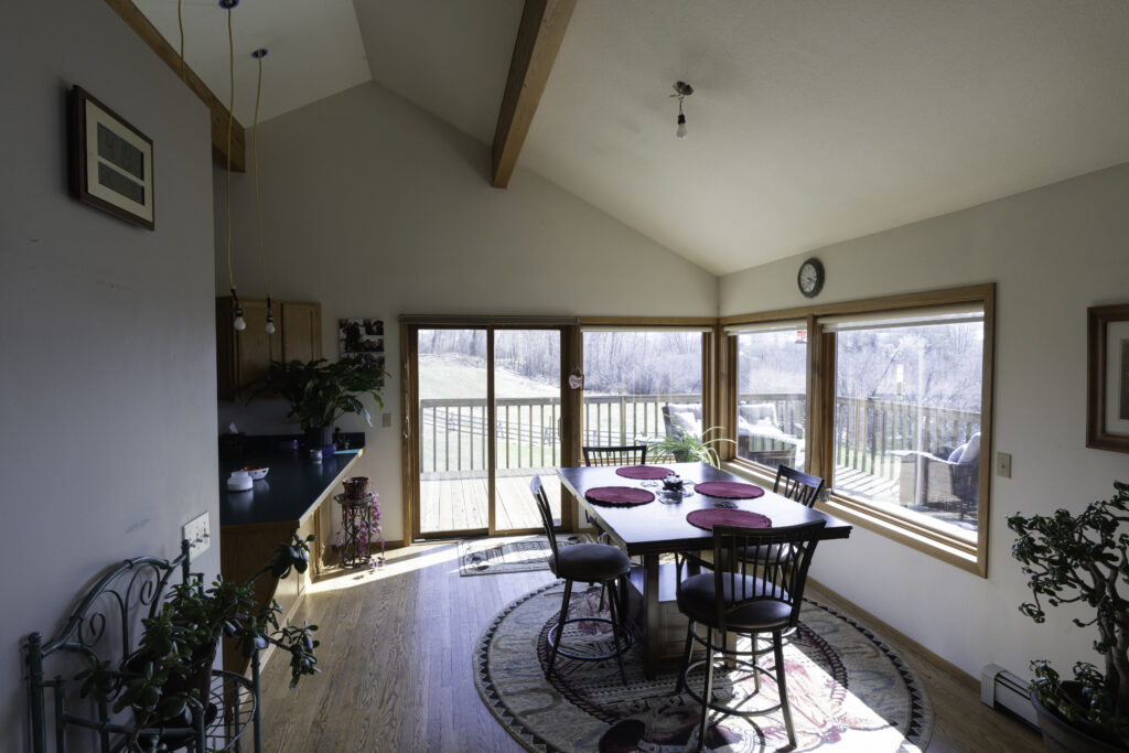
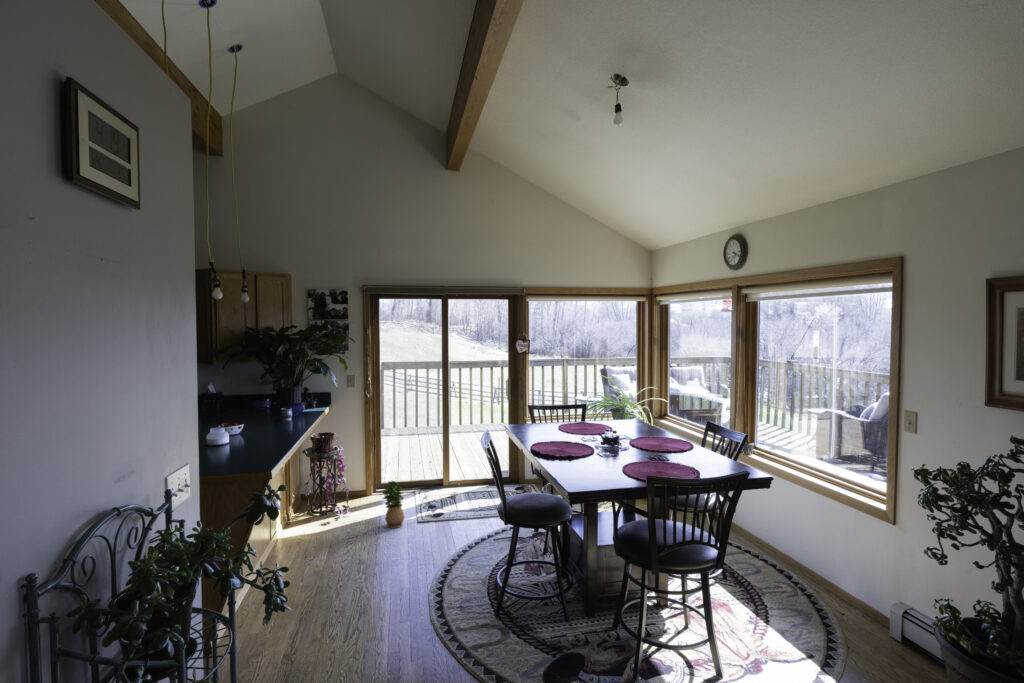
+ potted plant (393, 503)
